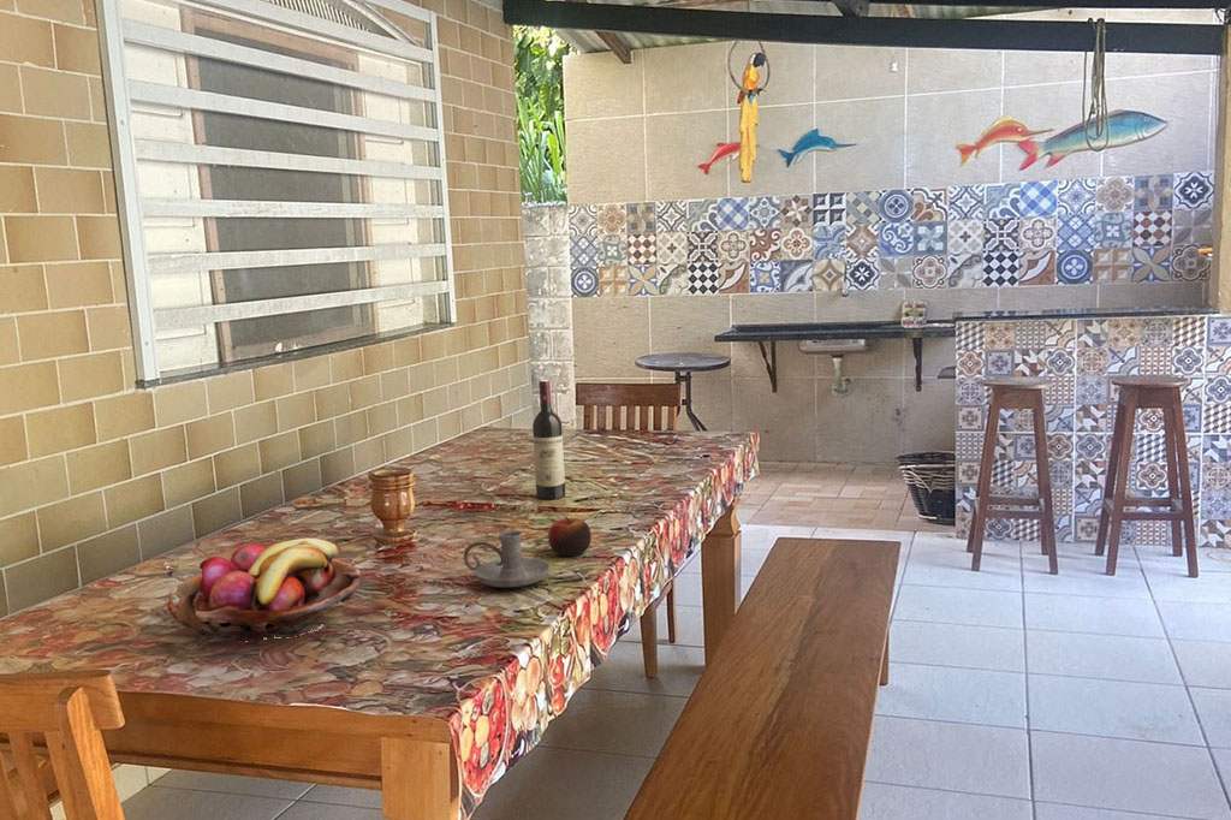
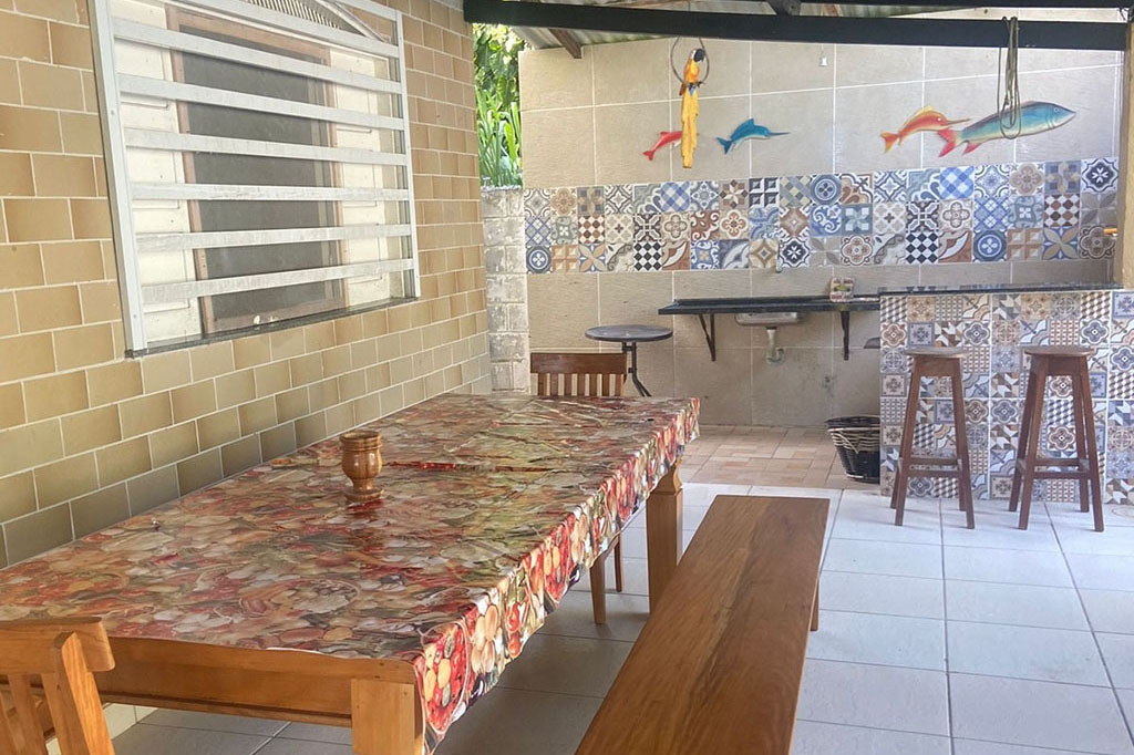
- apple (569, 534)
- wine bottle (547, 439)
- candle holder (504, 557)
- fruit basket (267, 583)
